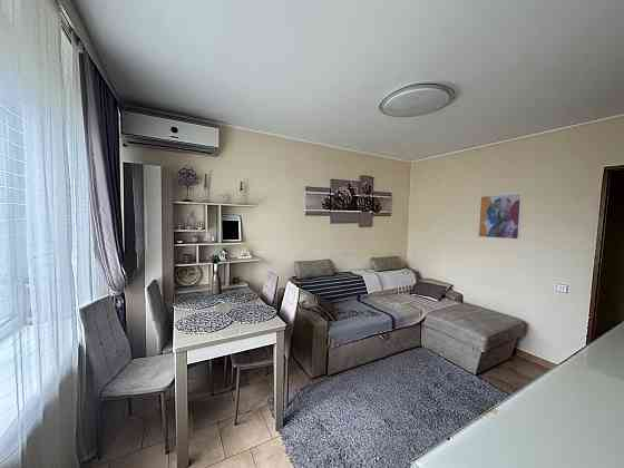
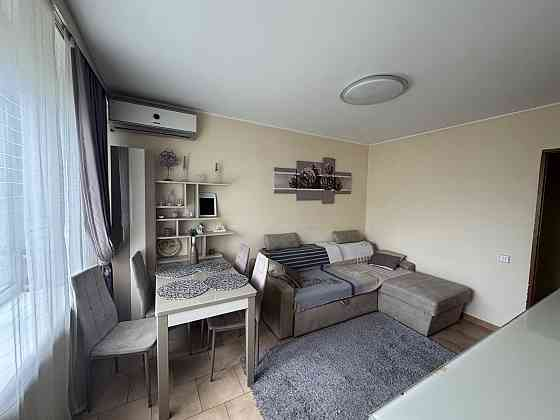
- wall art (498, 216)
